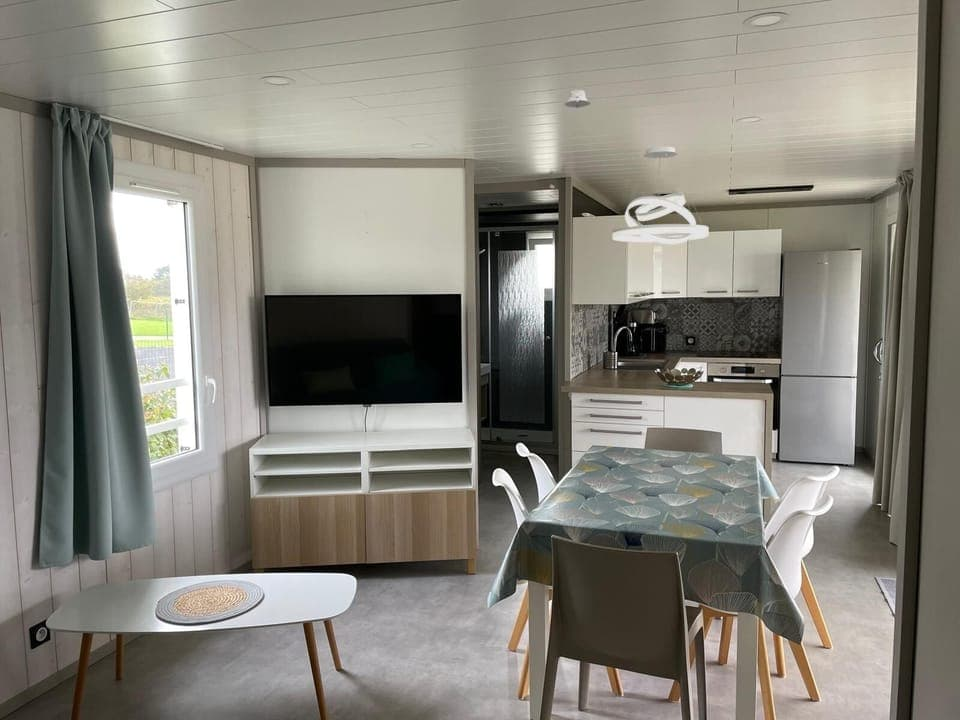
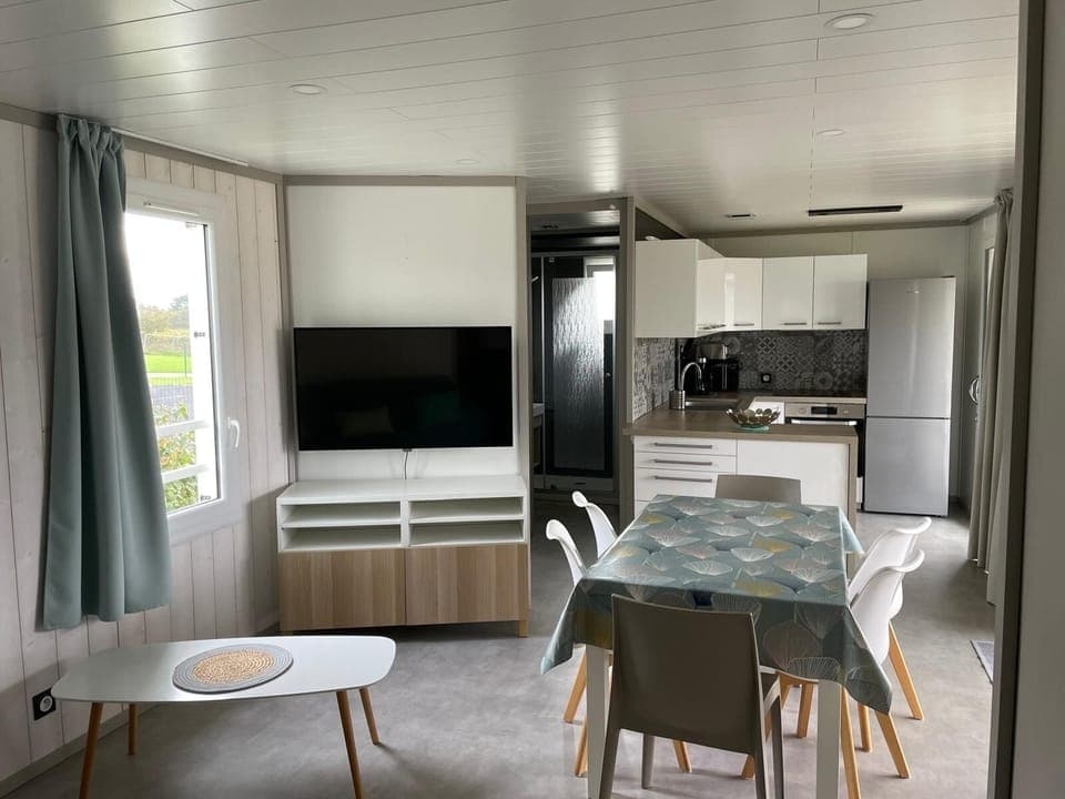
- pendant light (660, 197)
- recessed light (577, 98)
